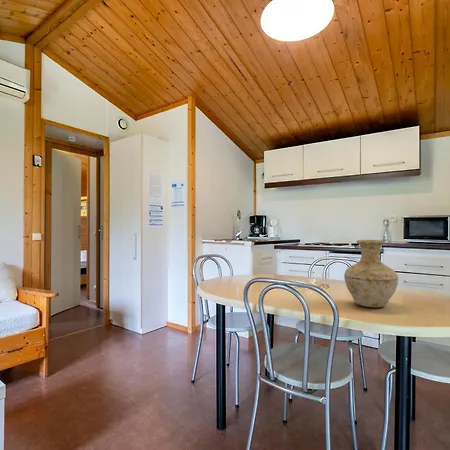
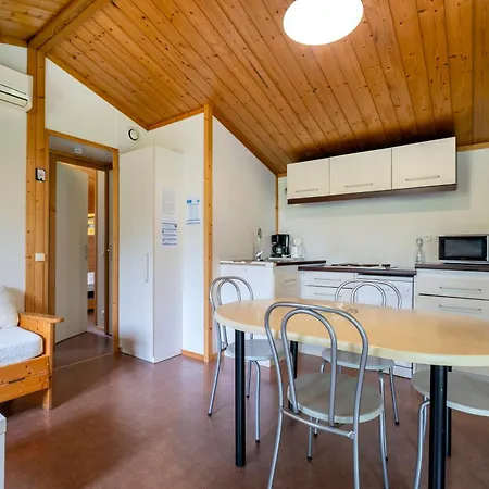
- vase (370, 272)
